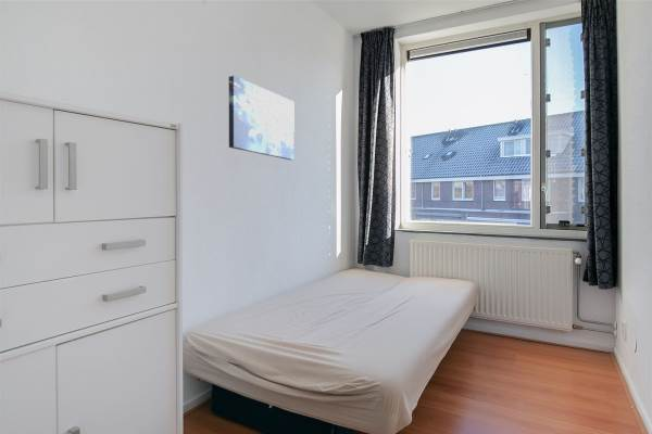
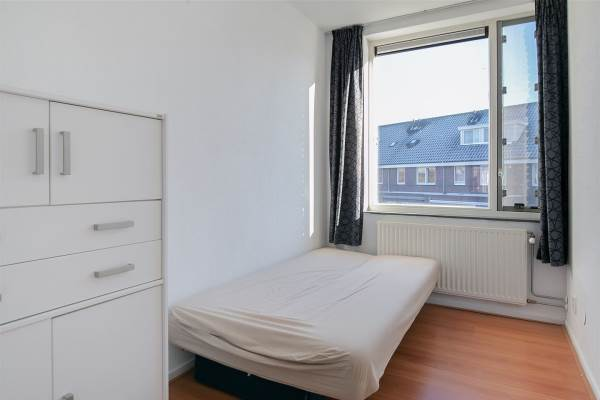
- wall art (264, 122)
